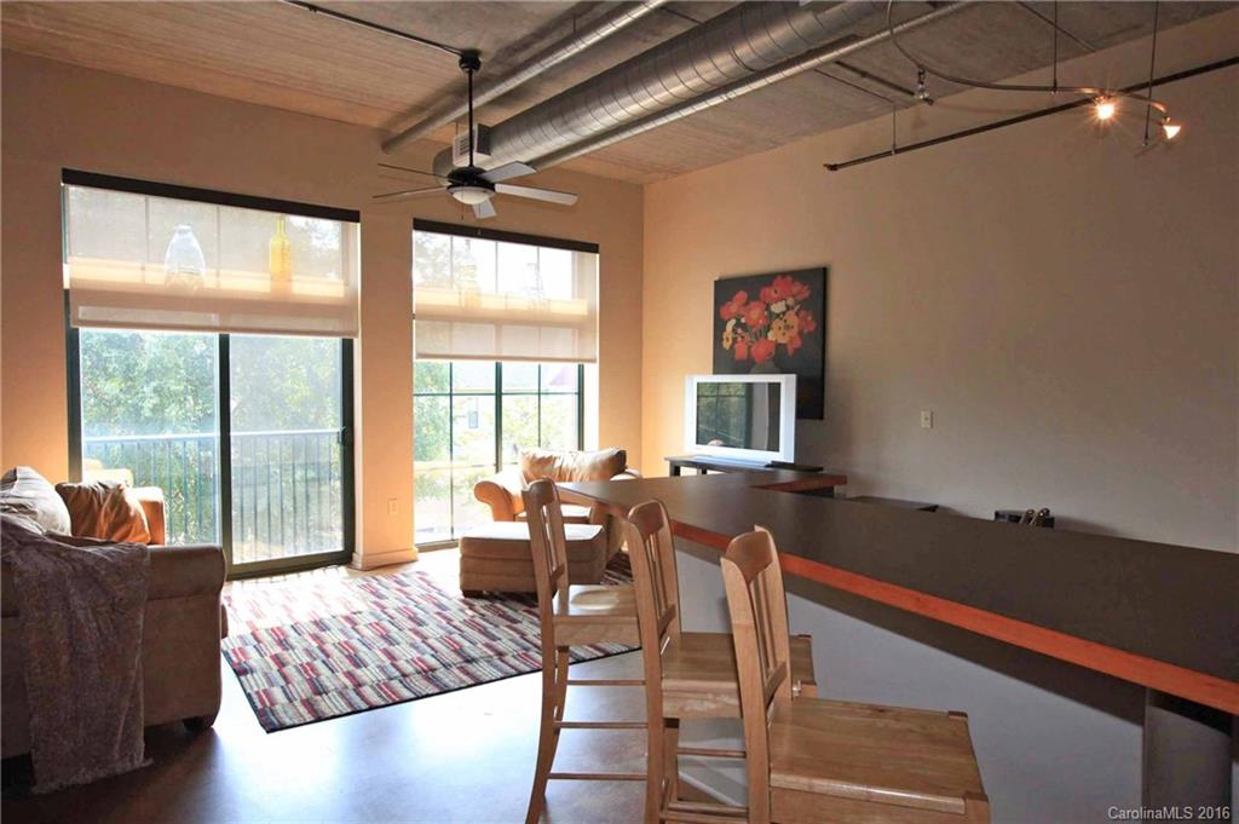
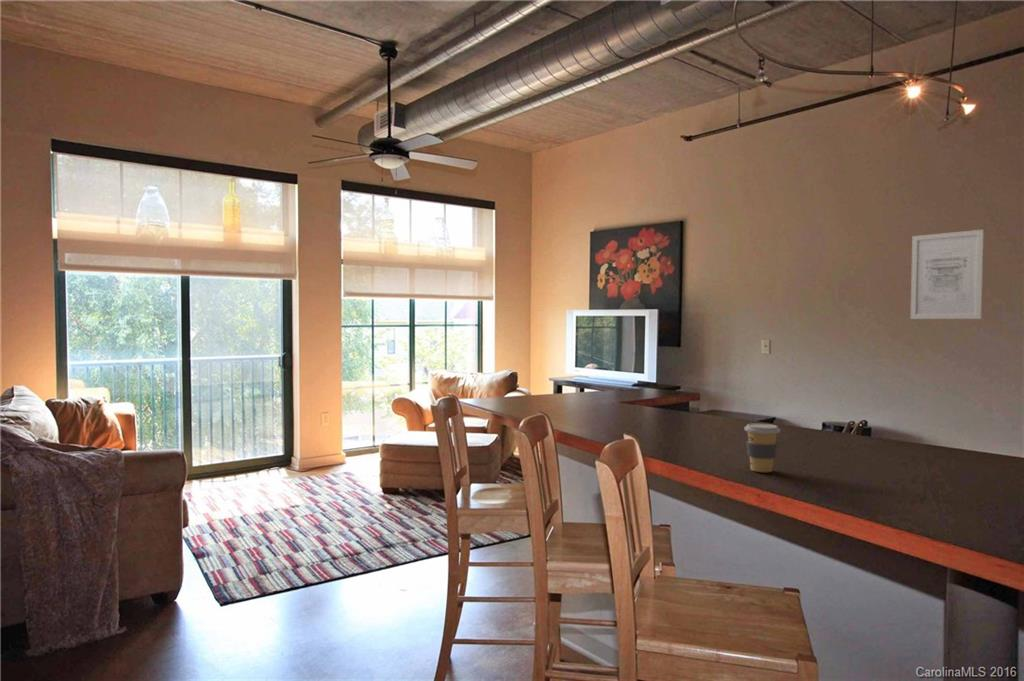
+ wall art (945, 276)
+ coffee cup (761, 447)
